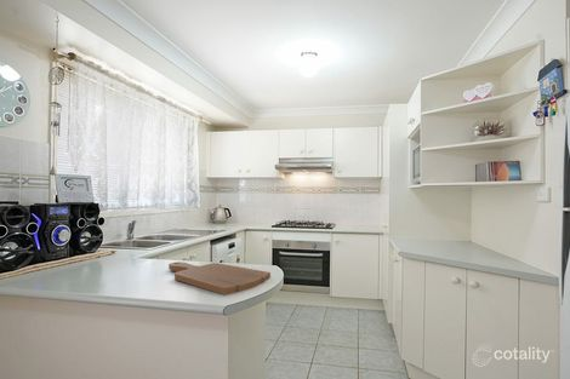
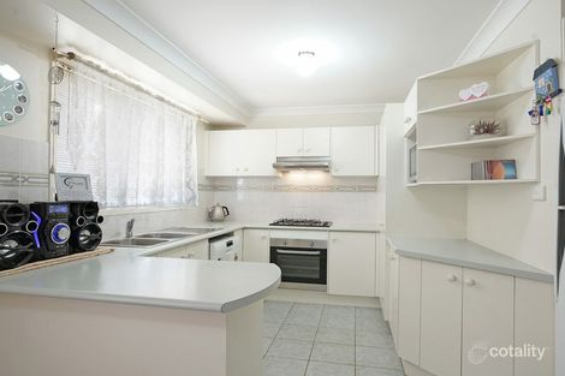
- cutting board (216, 275)
